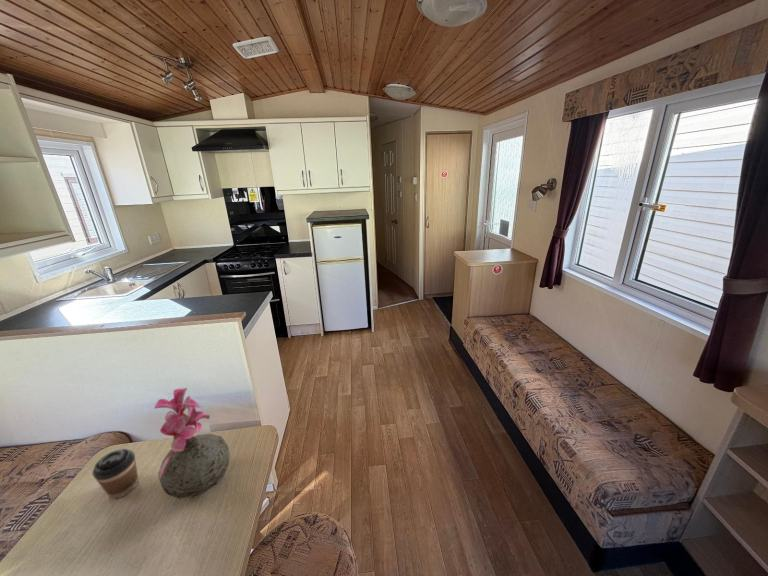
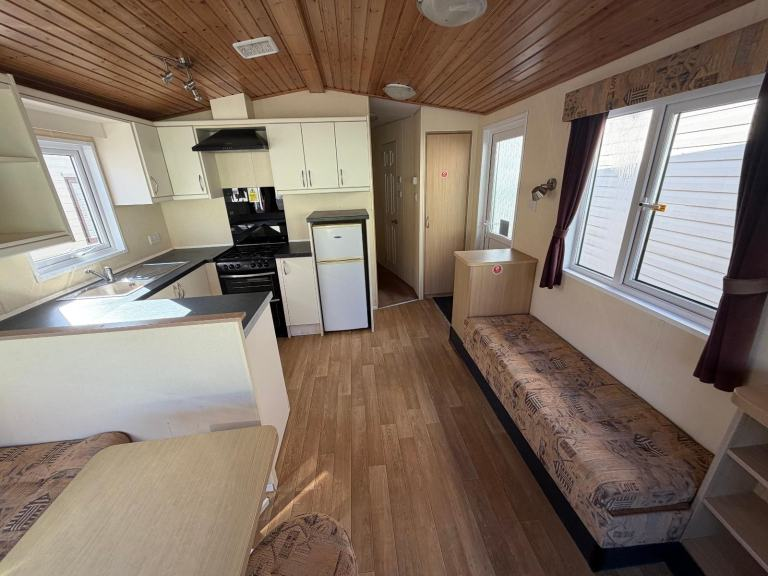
- vase (188, 443)
- coffee cup (117, 471)
